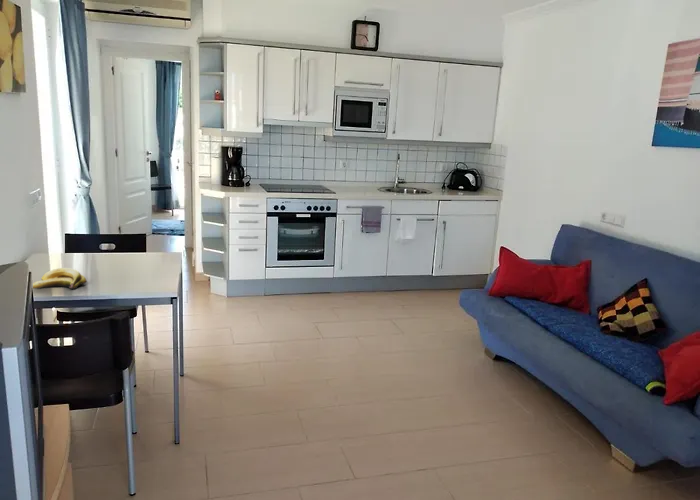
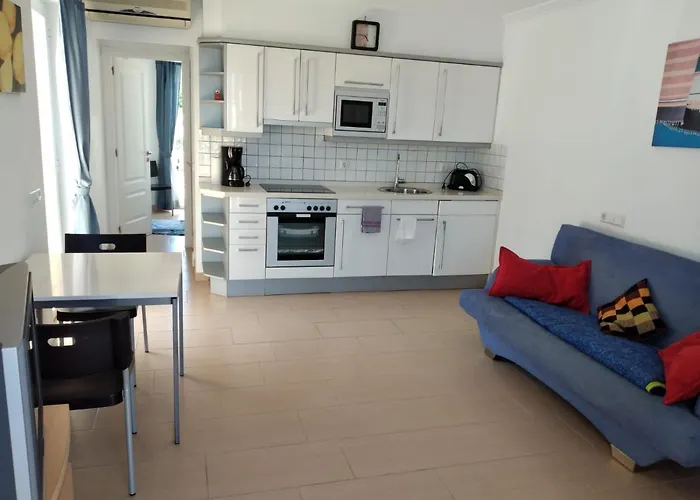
- banana (59, 278)
